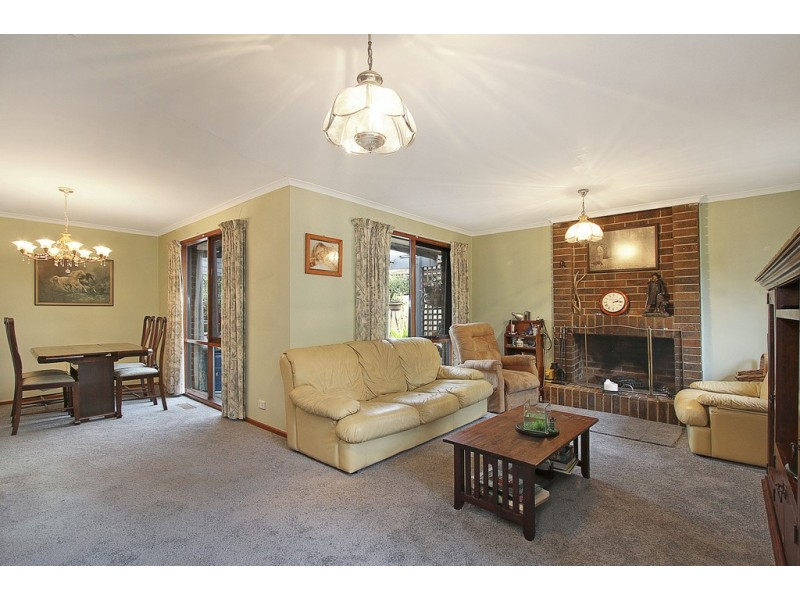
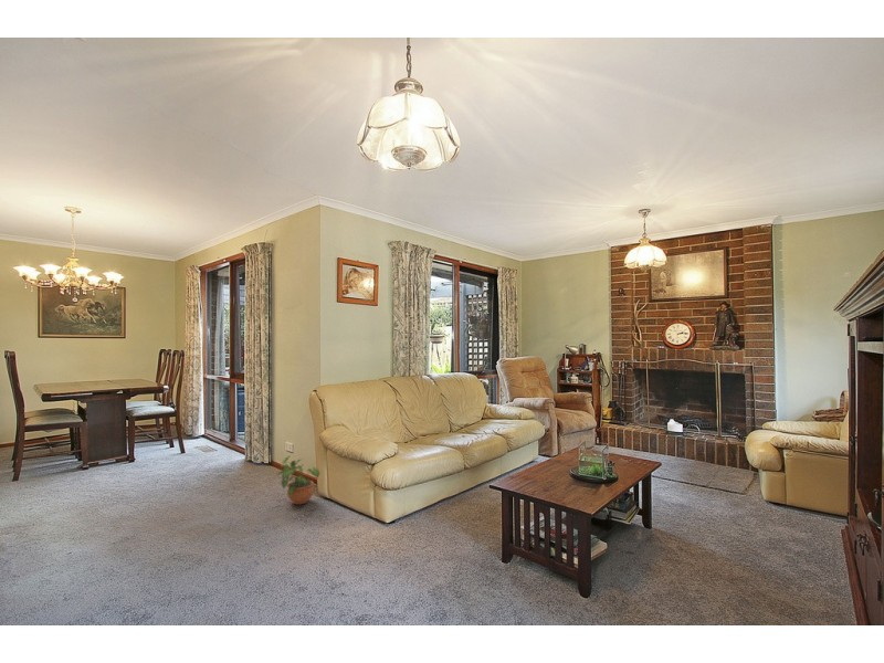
+ potted plant (295, 478)
